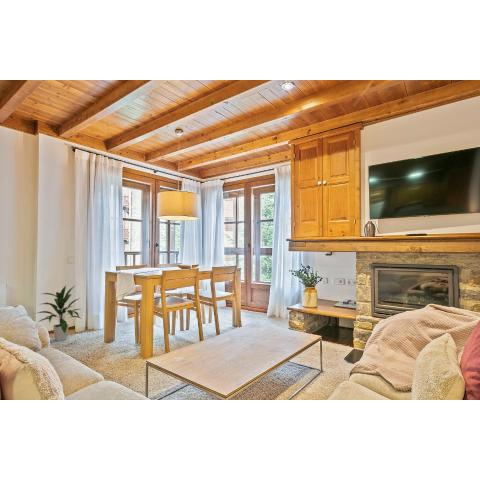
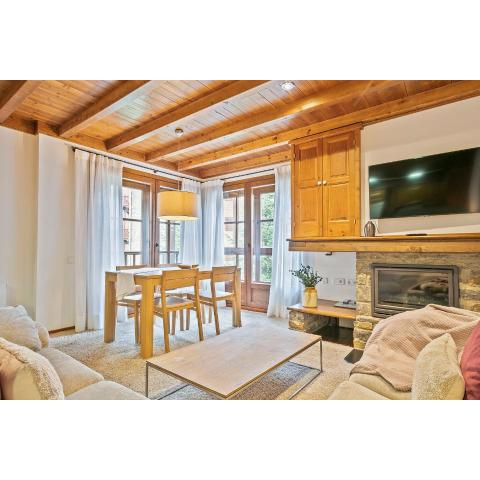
- indoor plant (60, 313)
